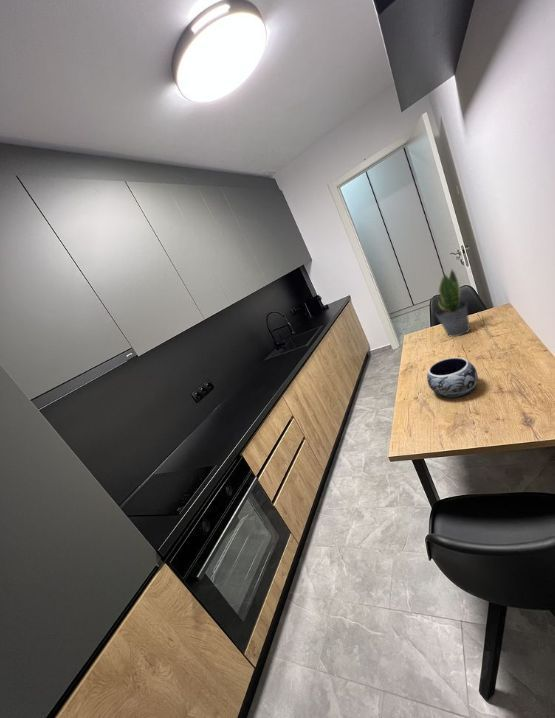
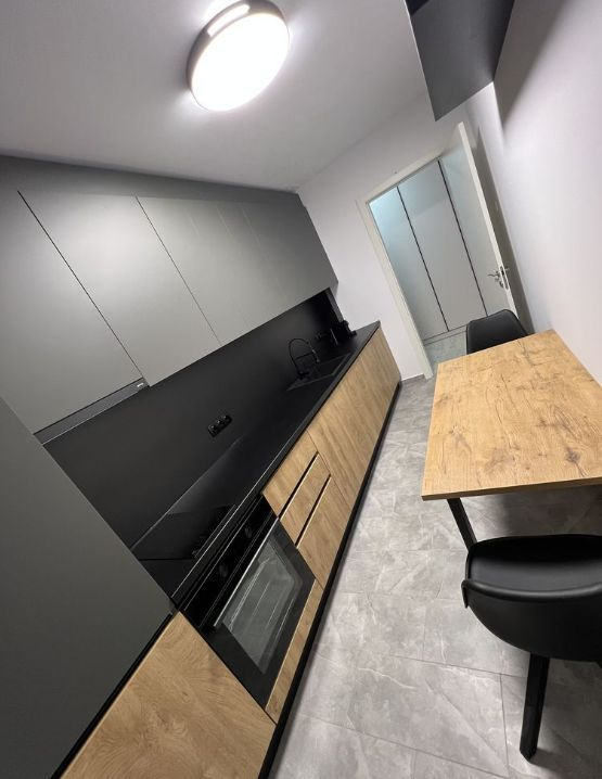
- potted plant (448, 303)
- decorative bowl (451, 377)
